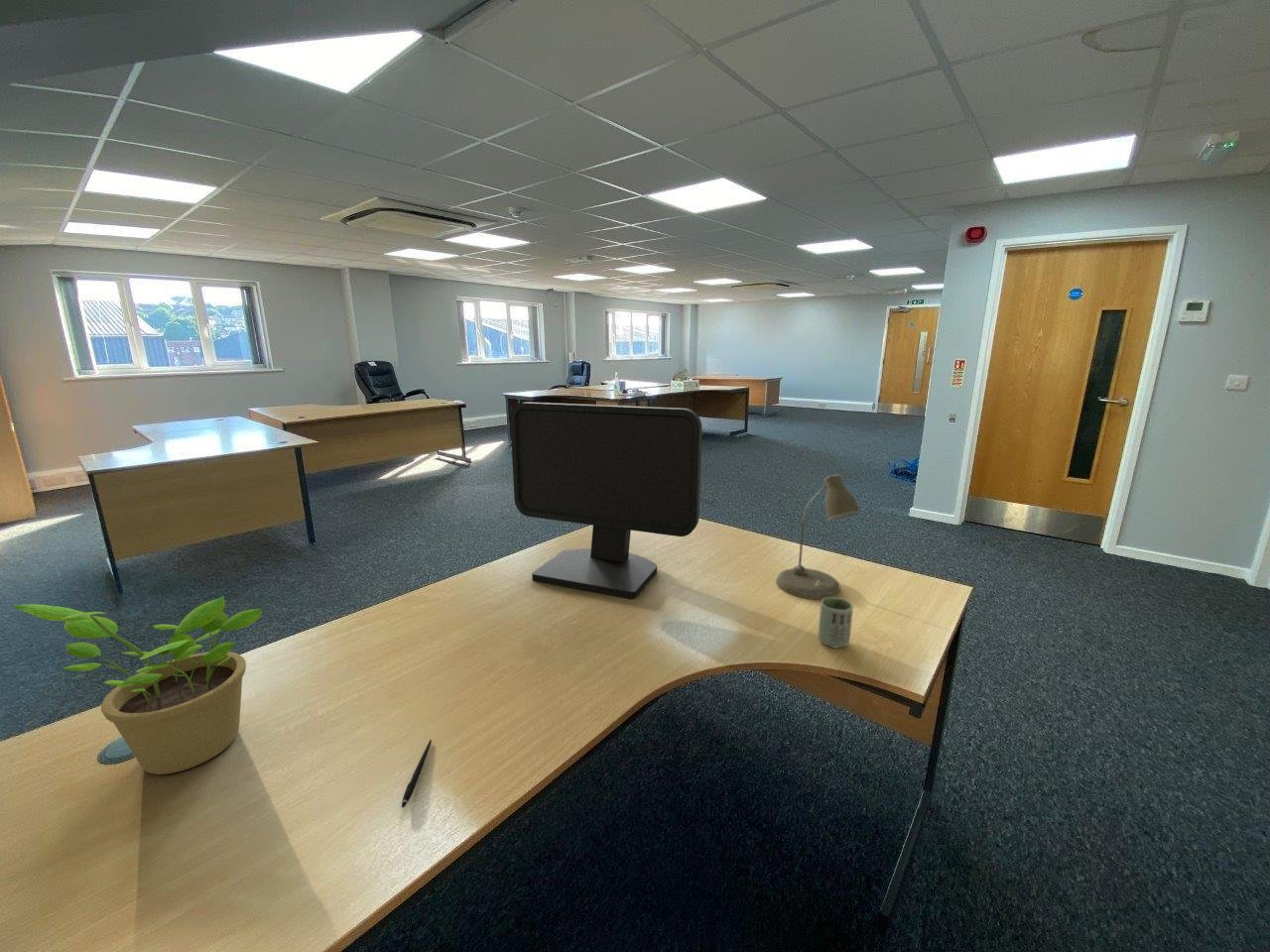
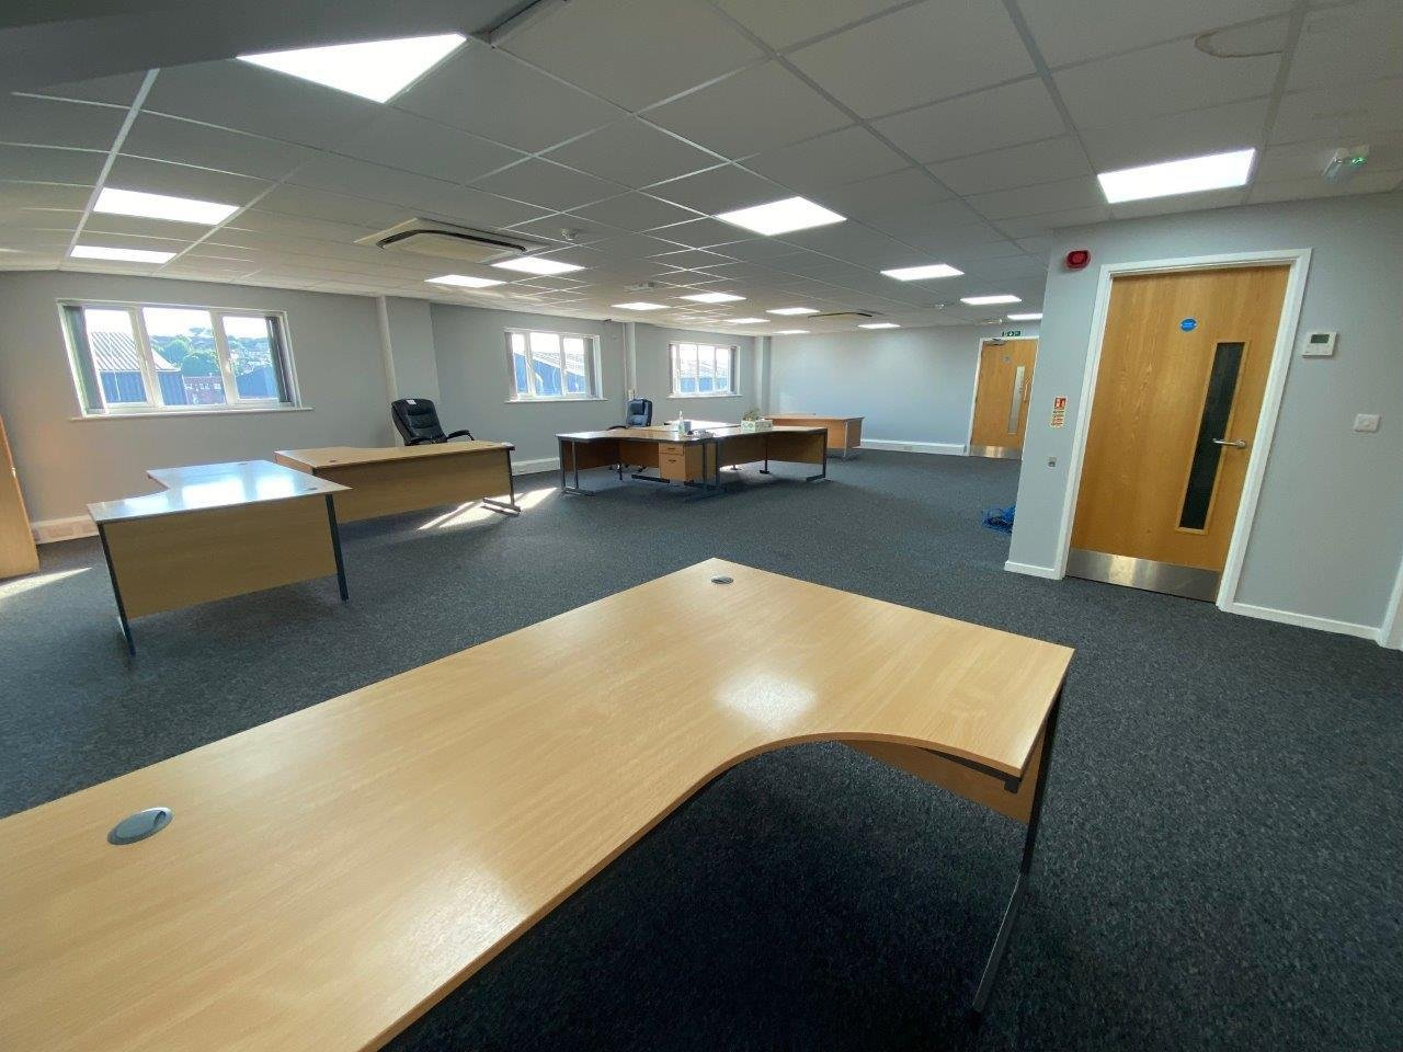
- desk lamp (828, 520)
- pen (418, 770)
- monitor (601, 490)
- cup (834, 623)
- potted plant (173, 664)
